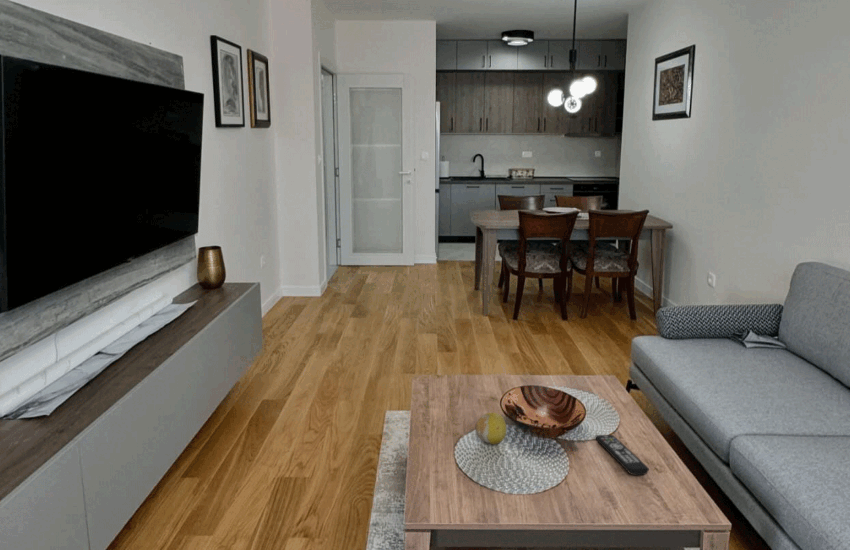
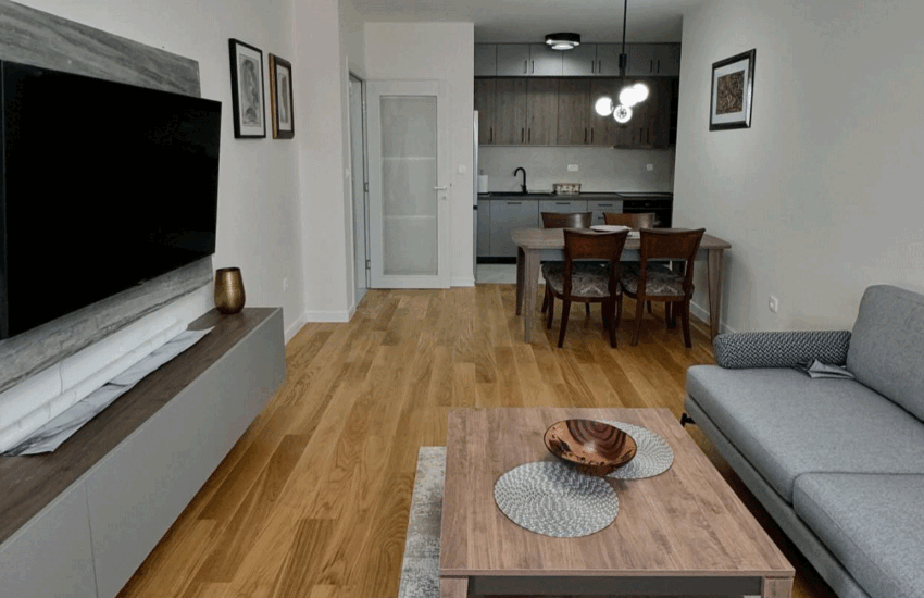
- fruit (490, 427)
- remote control (620, 453)
